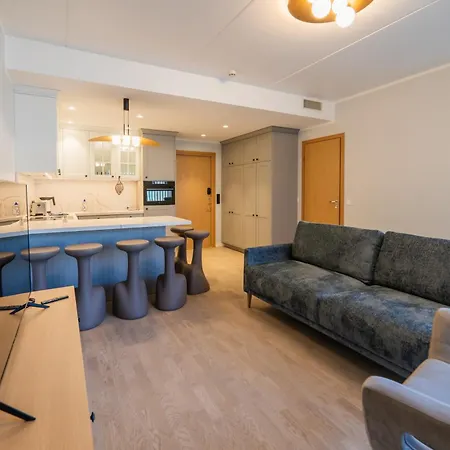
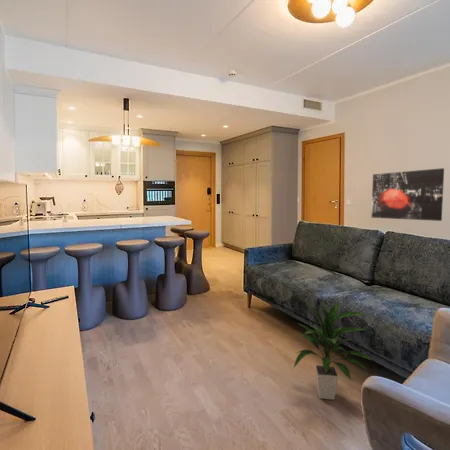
+ wall art (404, 195)
+ indoor plant (328, 347)
